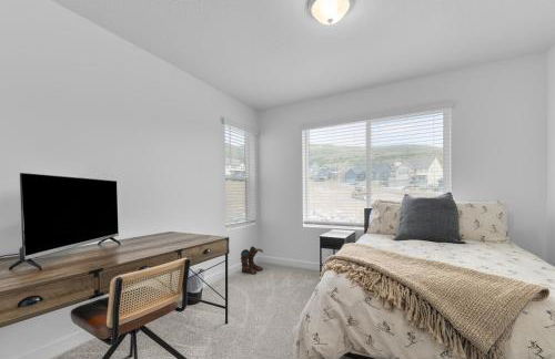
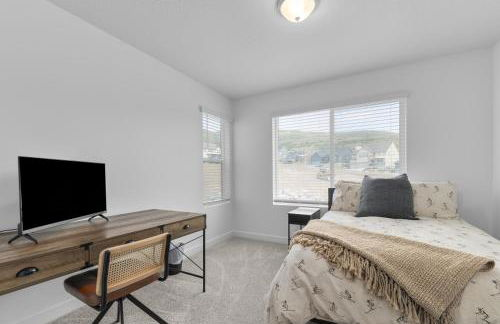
- boots (252, 258)
